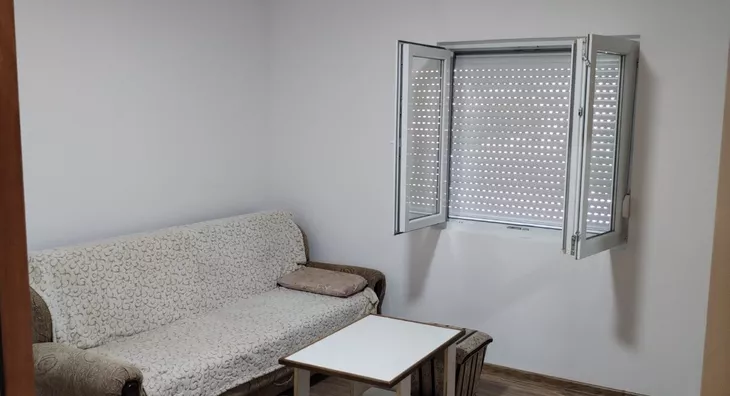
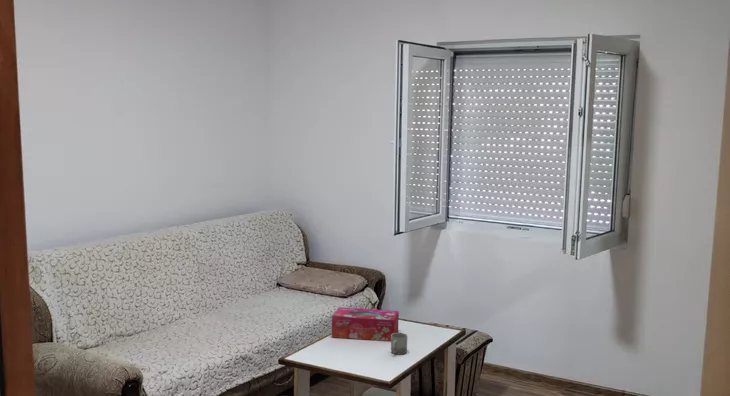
+ tissue box (365, 323)
+ cup (397, 344)
